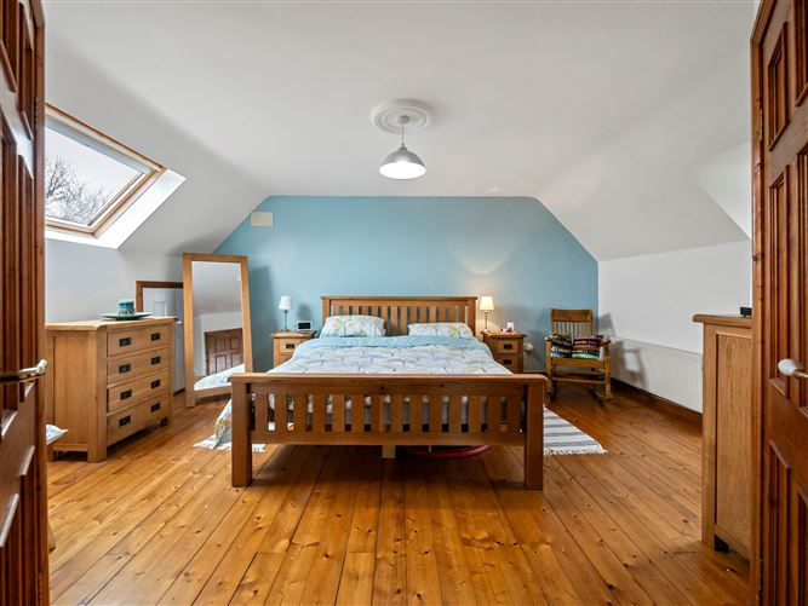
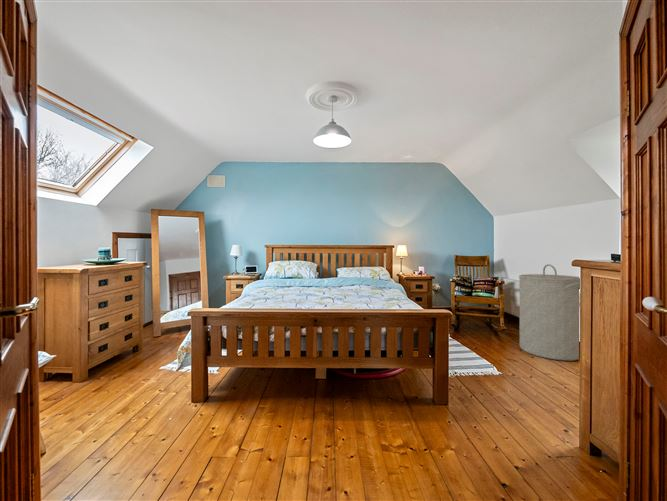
+ laundry hamper (549, 307)
